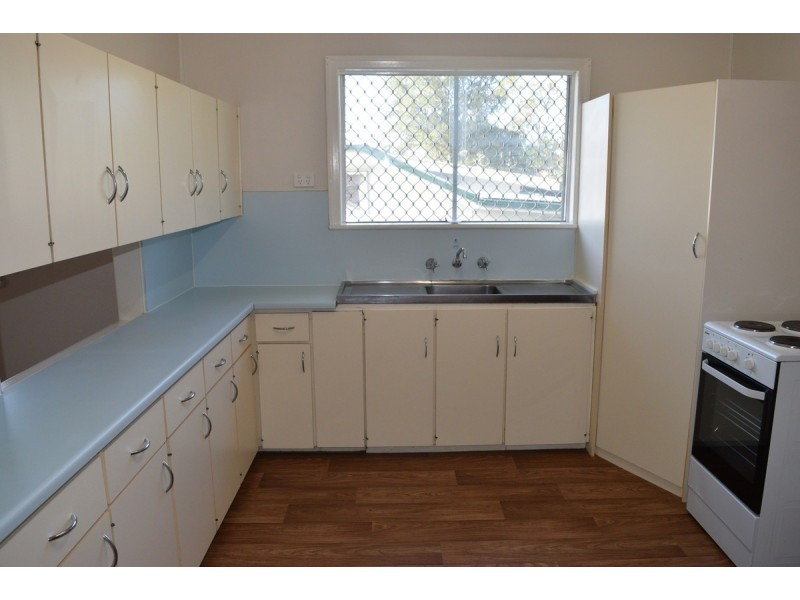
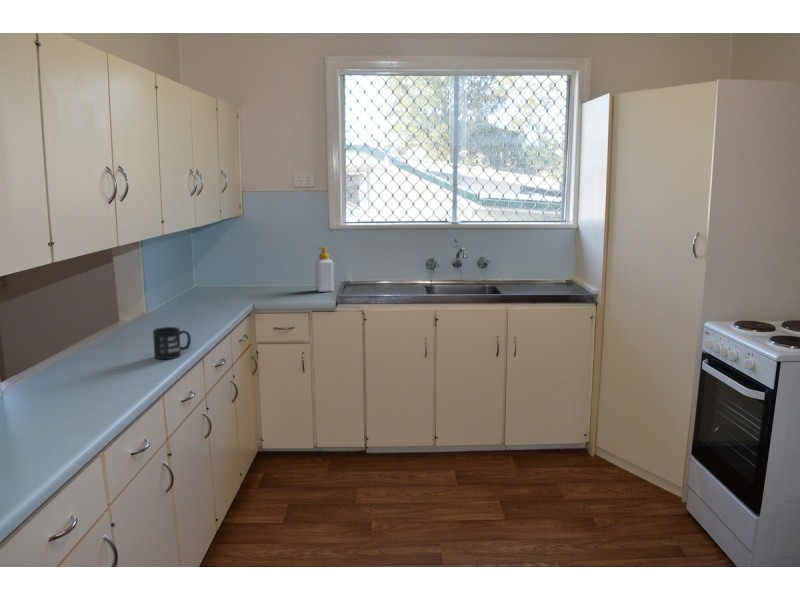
+ mug (172, 341)
+ soap bottle (324, 269)
